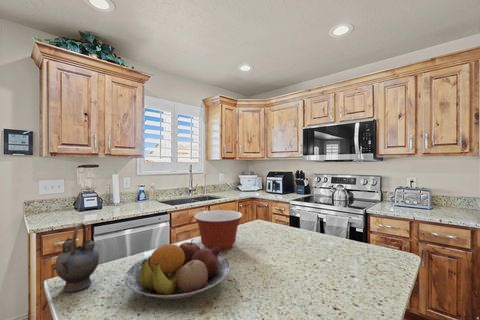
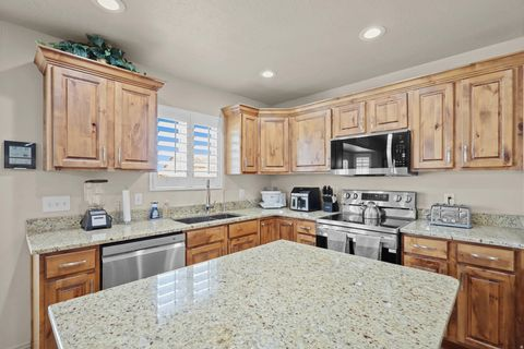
- mixing bowl (218, 230)
- teapot (75, 256)
- fruit bowl (180, 263)
